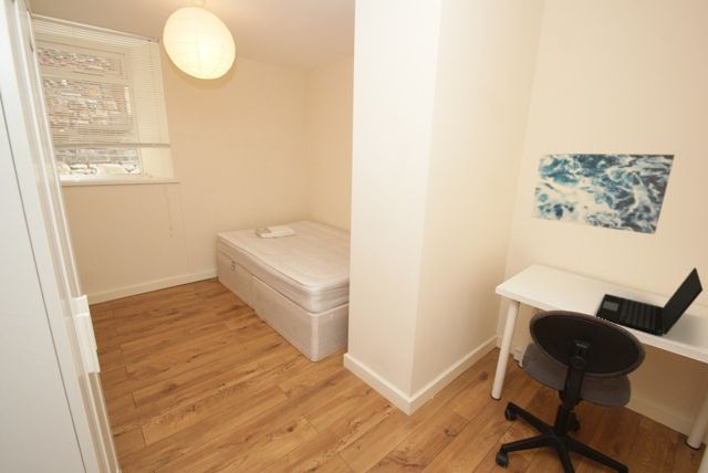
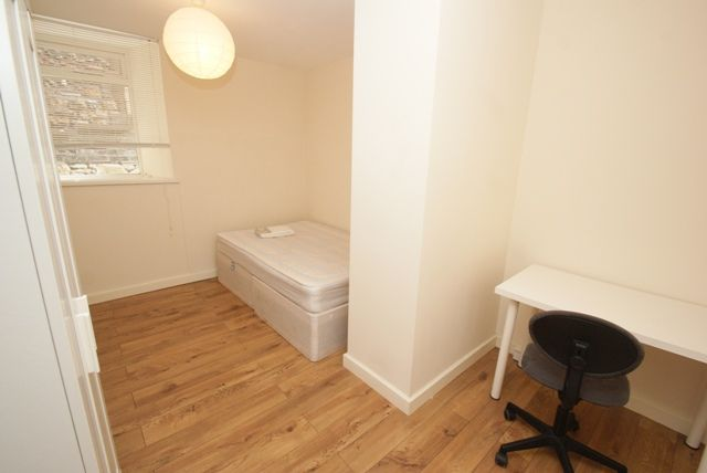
- laptop (645, 303)
- wall art (593, 190)
